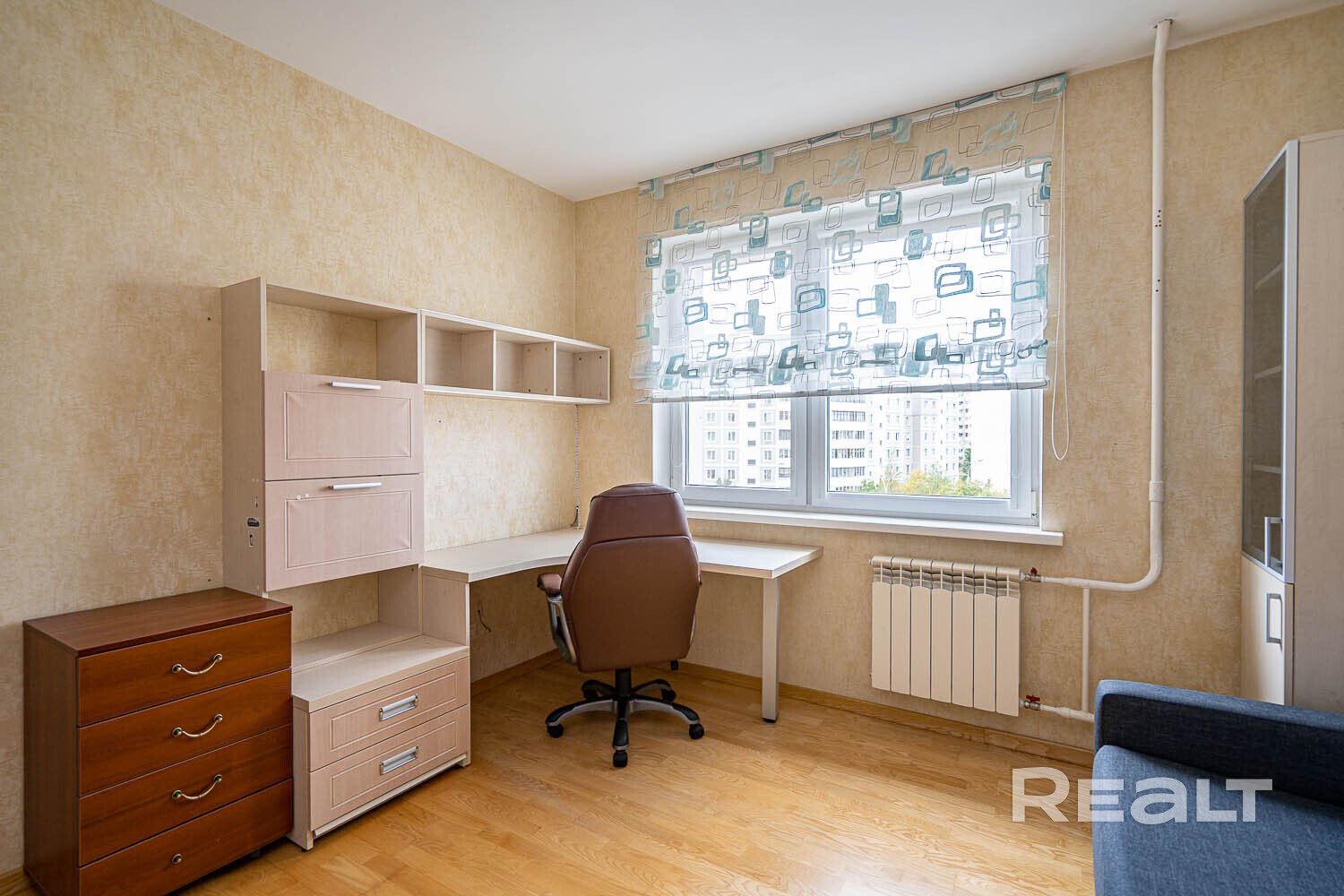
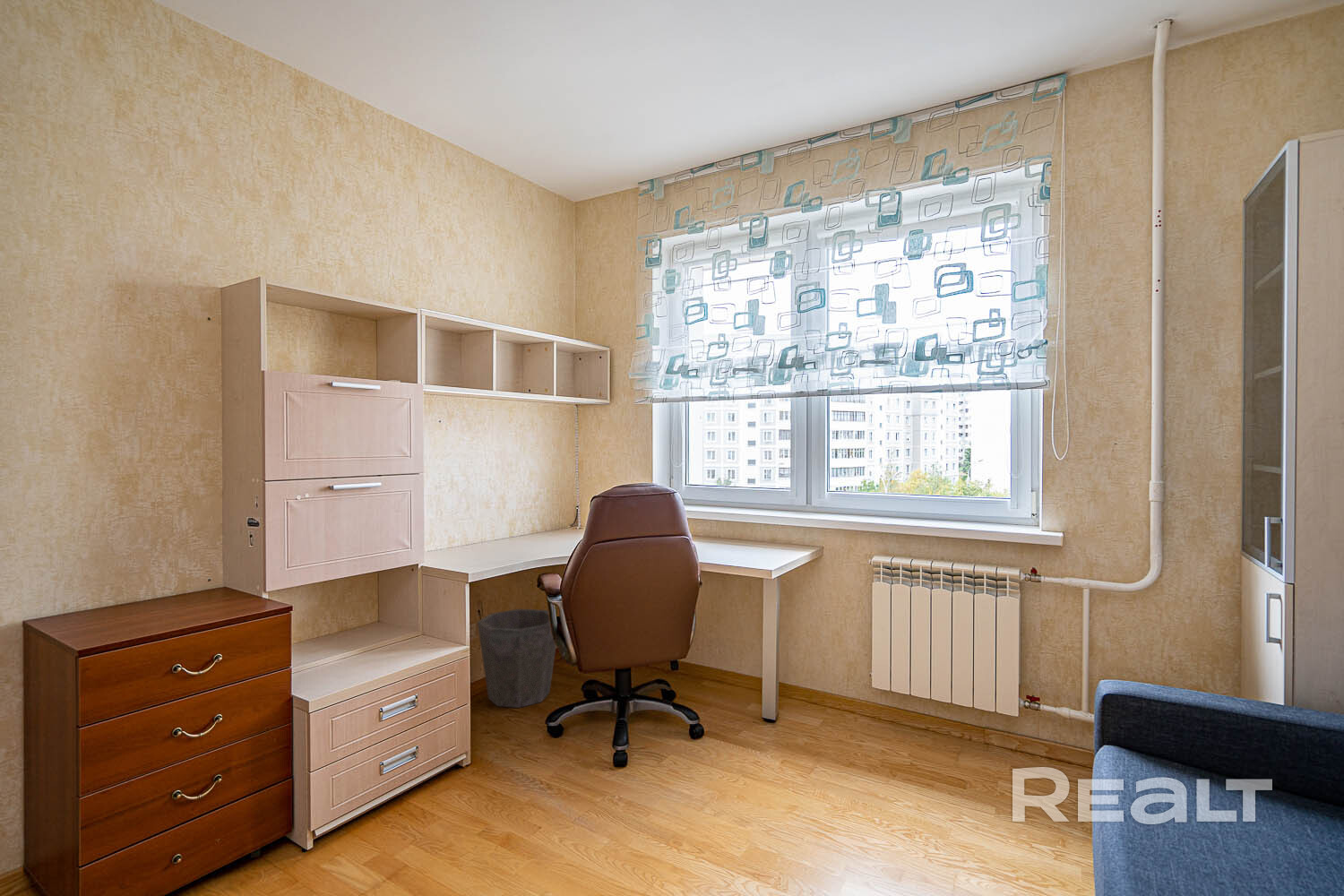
+ waste bin (519, 657)
